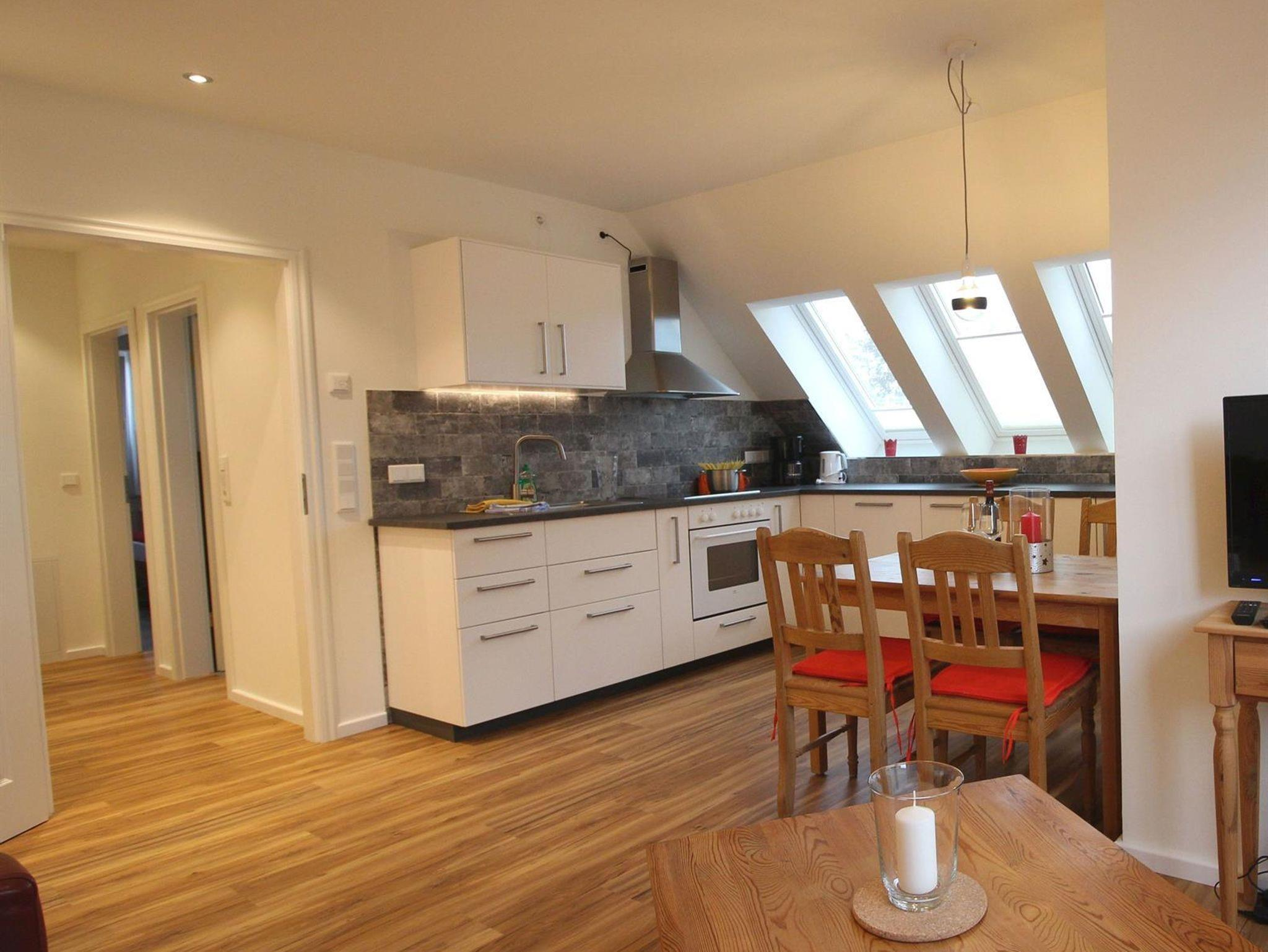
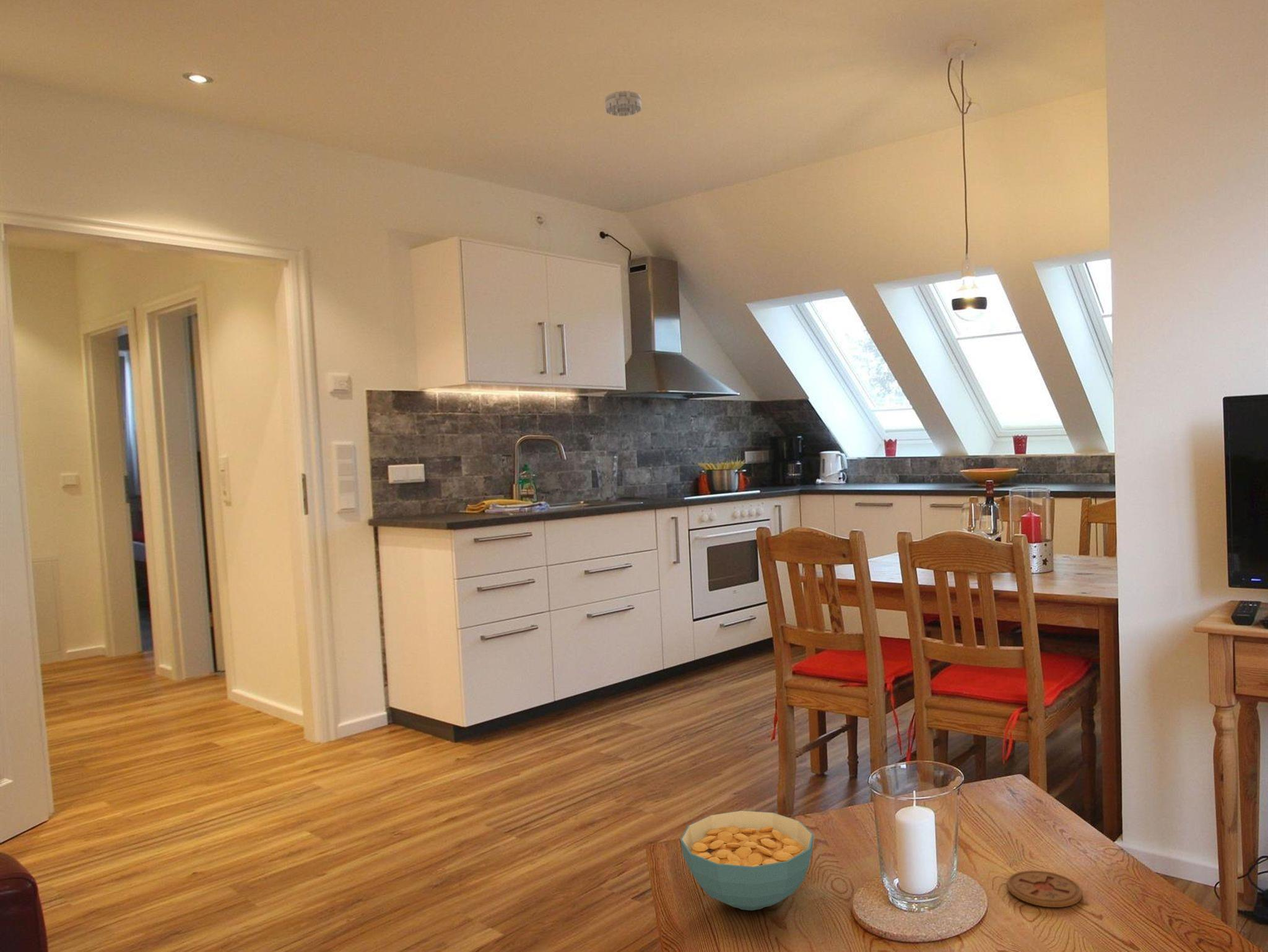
+ smoke detector (623, 103)
+ coaster (1044, 888)
+ cereal bowl (748, 868)
